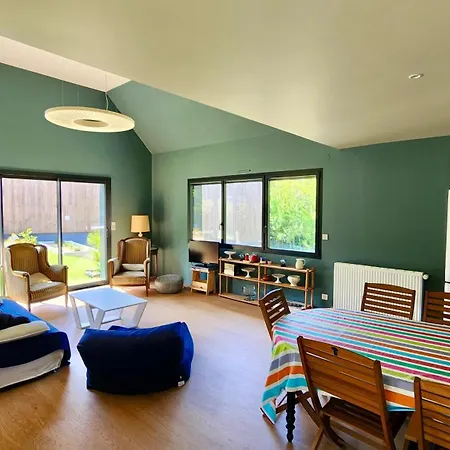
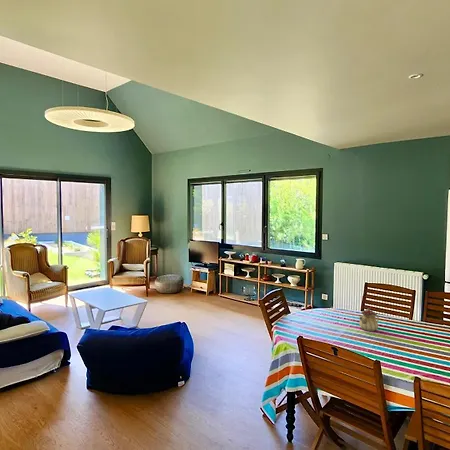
+ teapot (369, 317)
